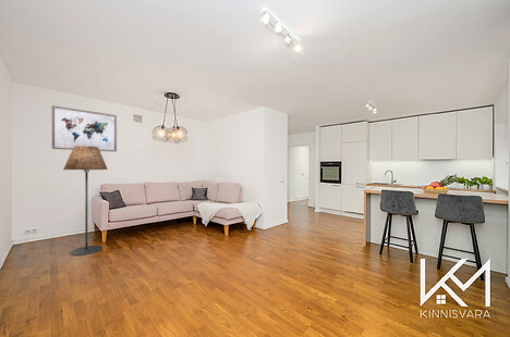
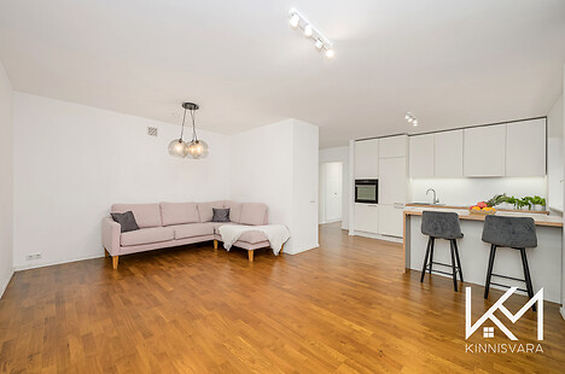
- wall art (86, 130)
- floor lamp (86, 198)
